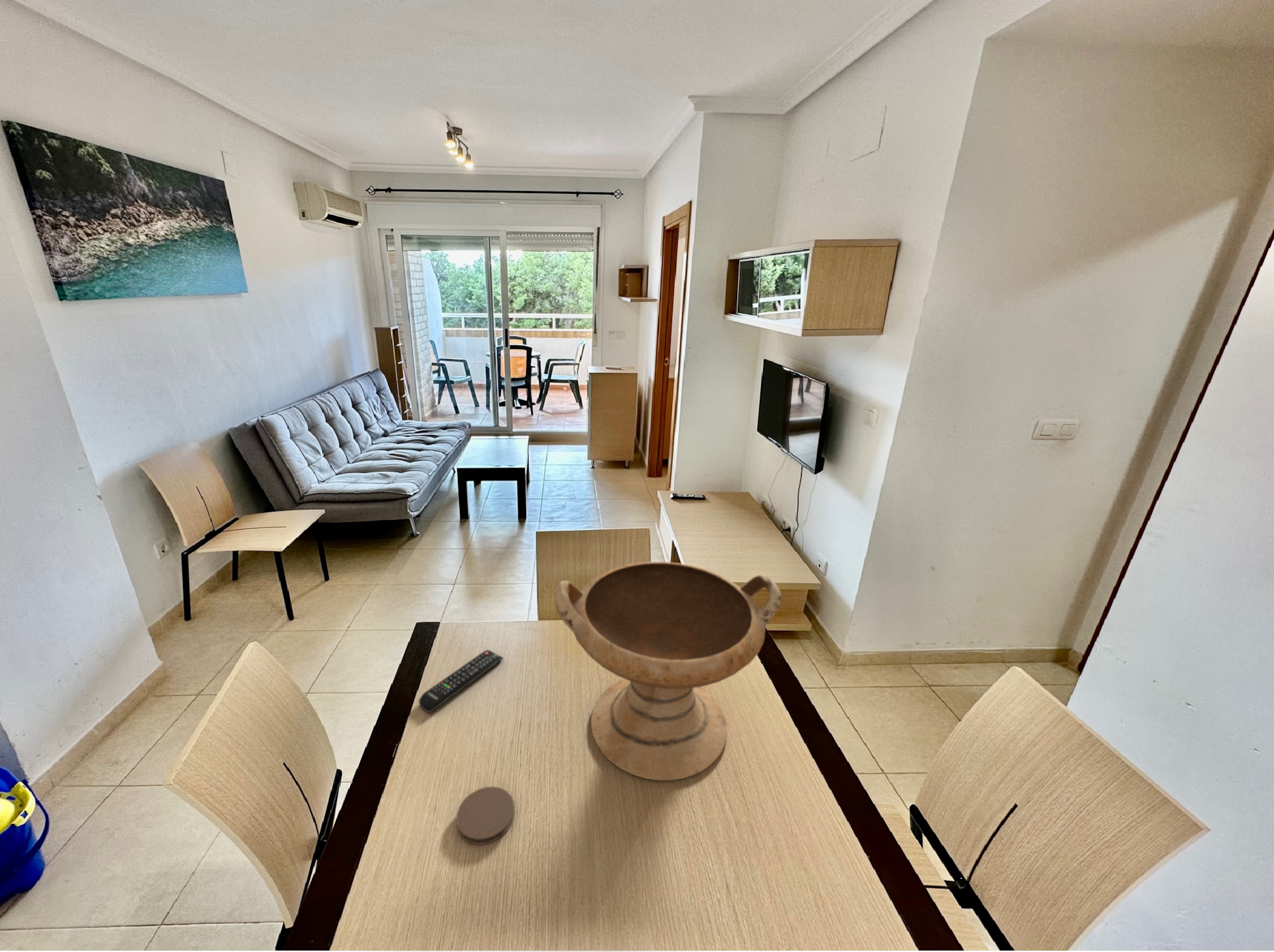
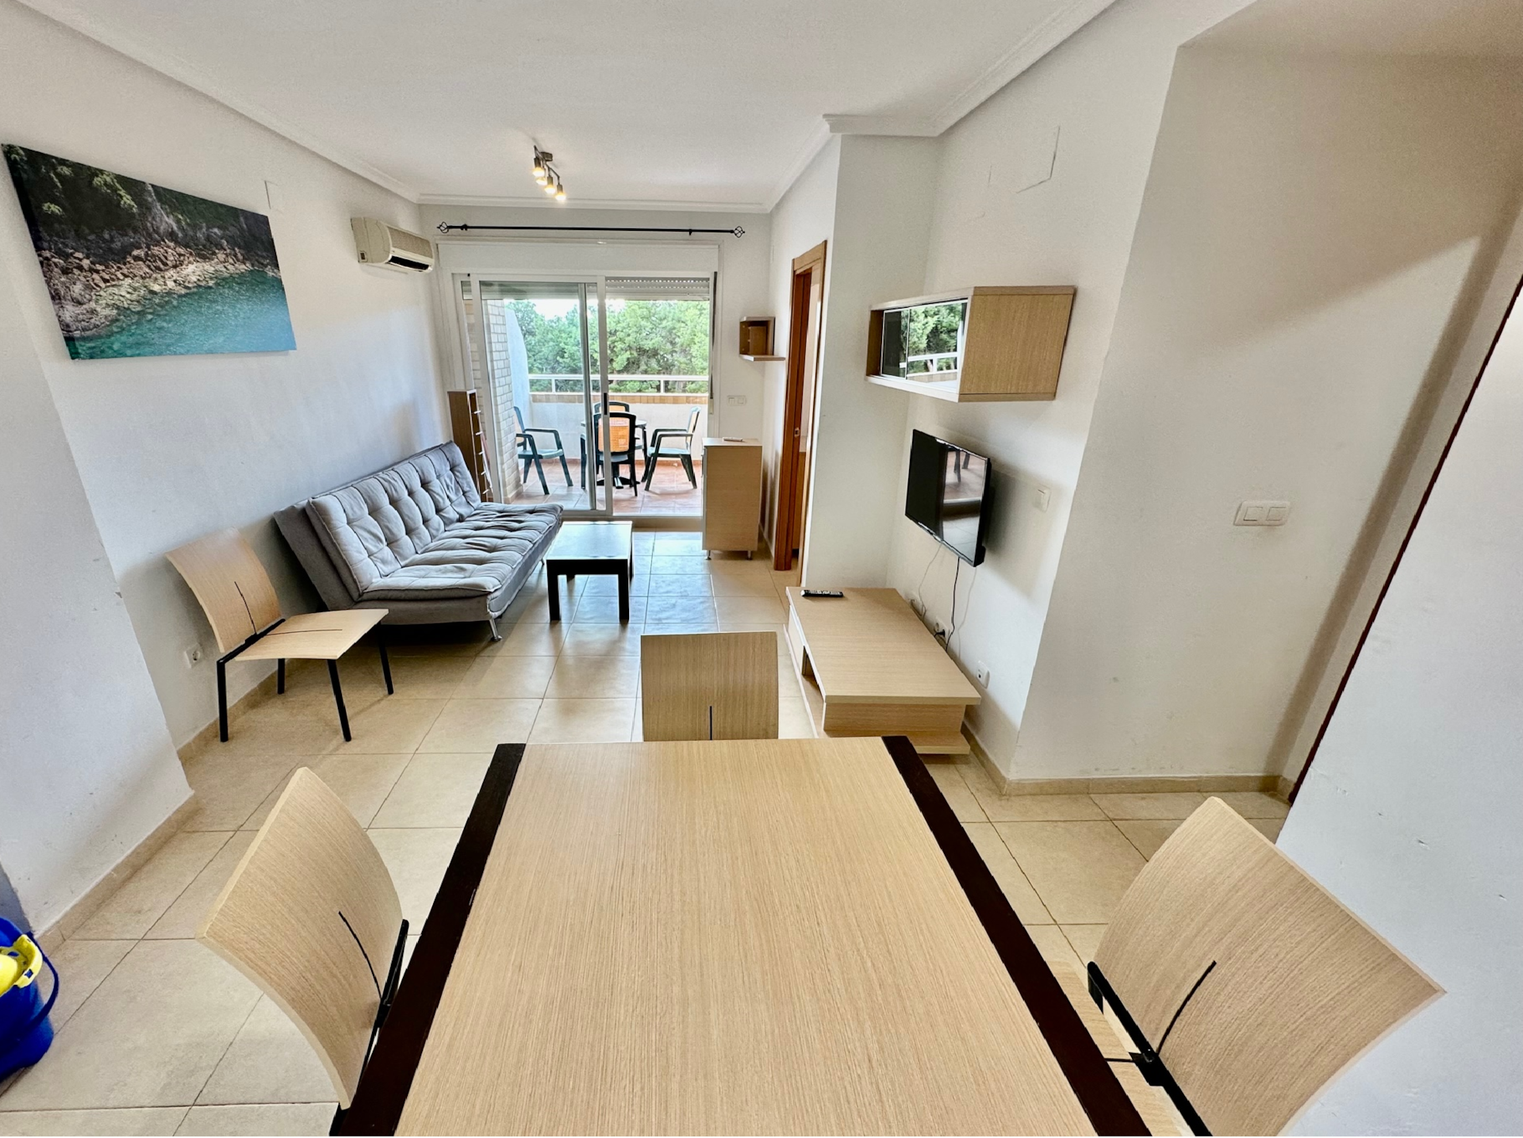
- remote control (463, 677)
- decorative bowl (664, 657)
- coaster (486, 814)
